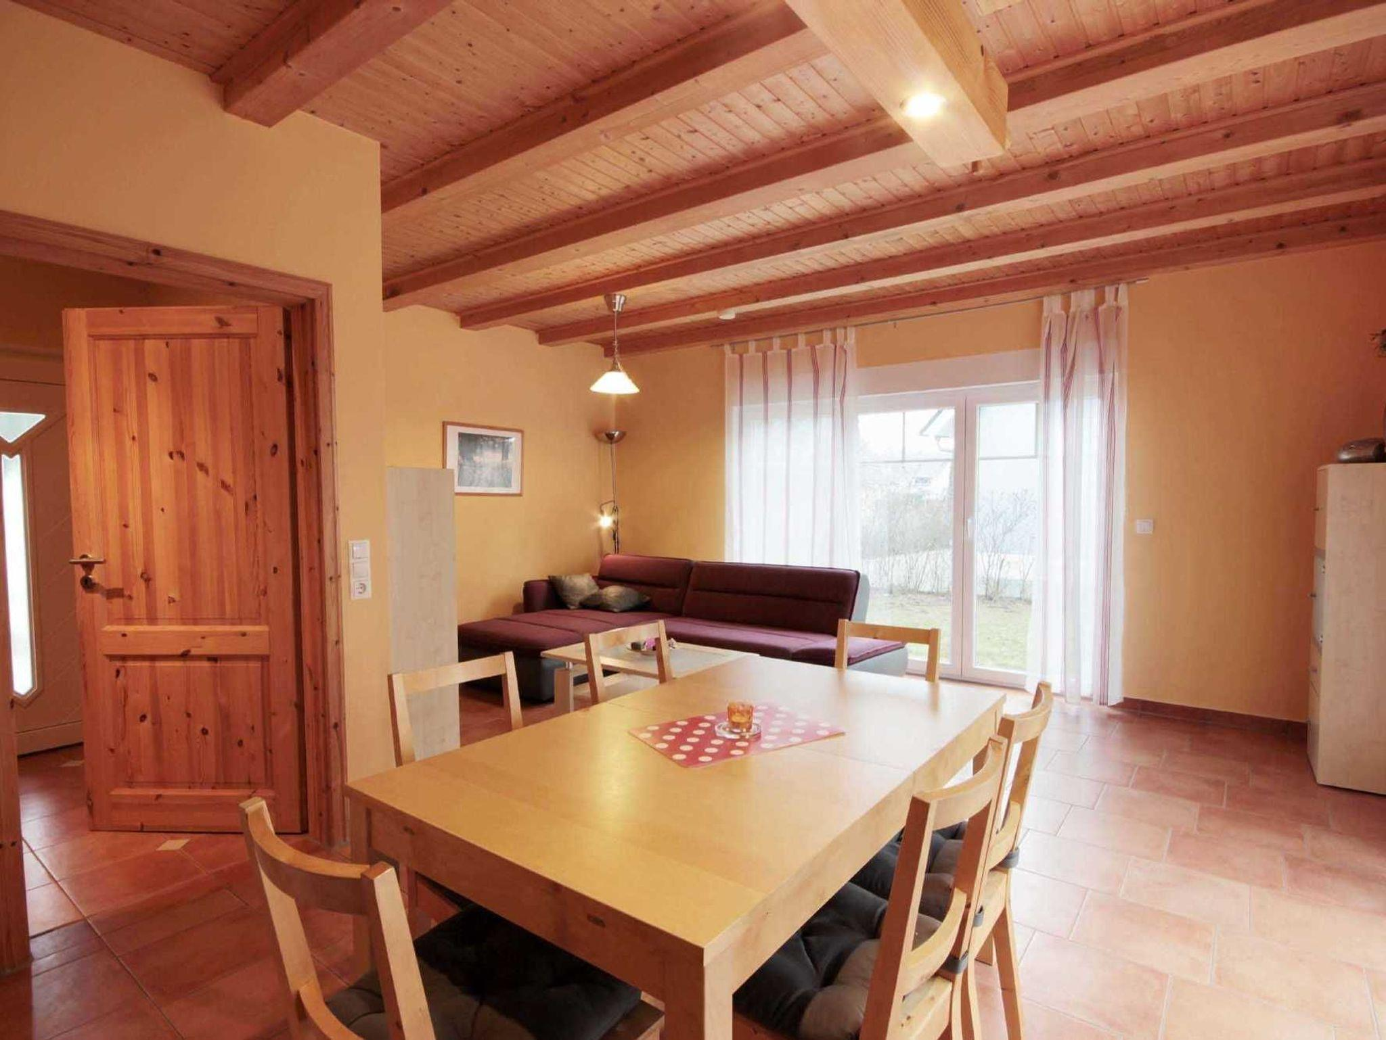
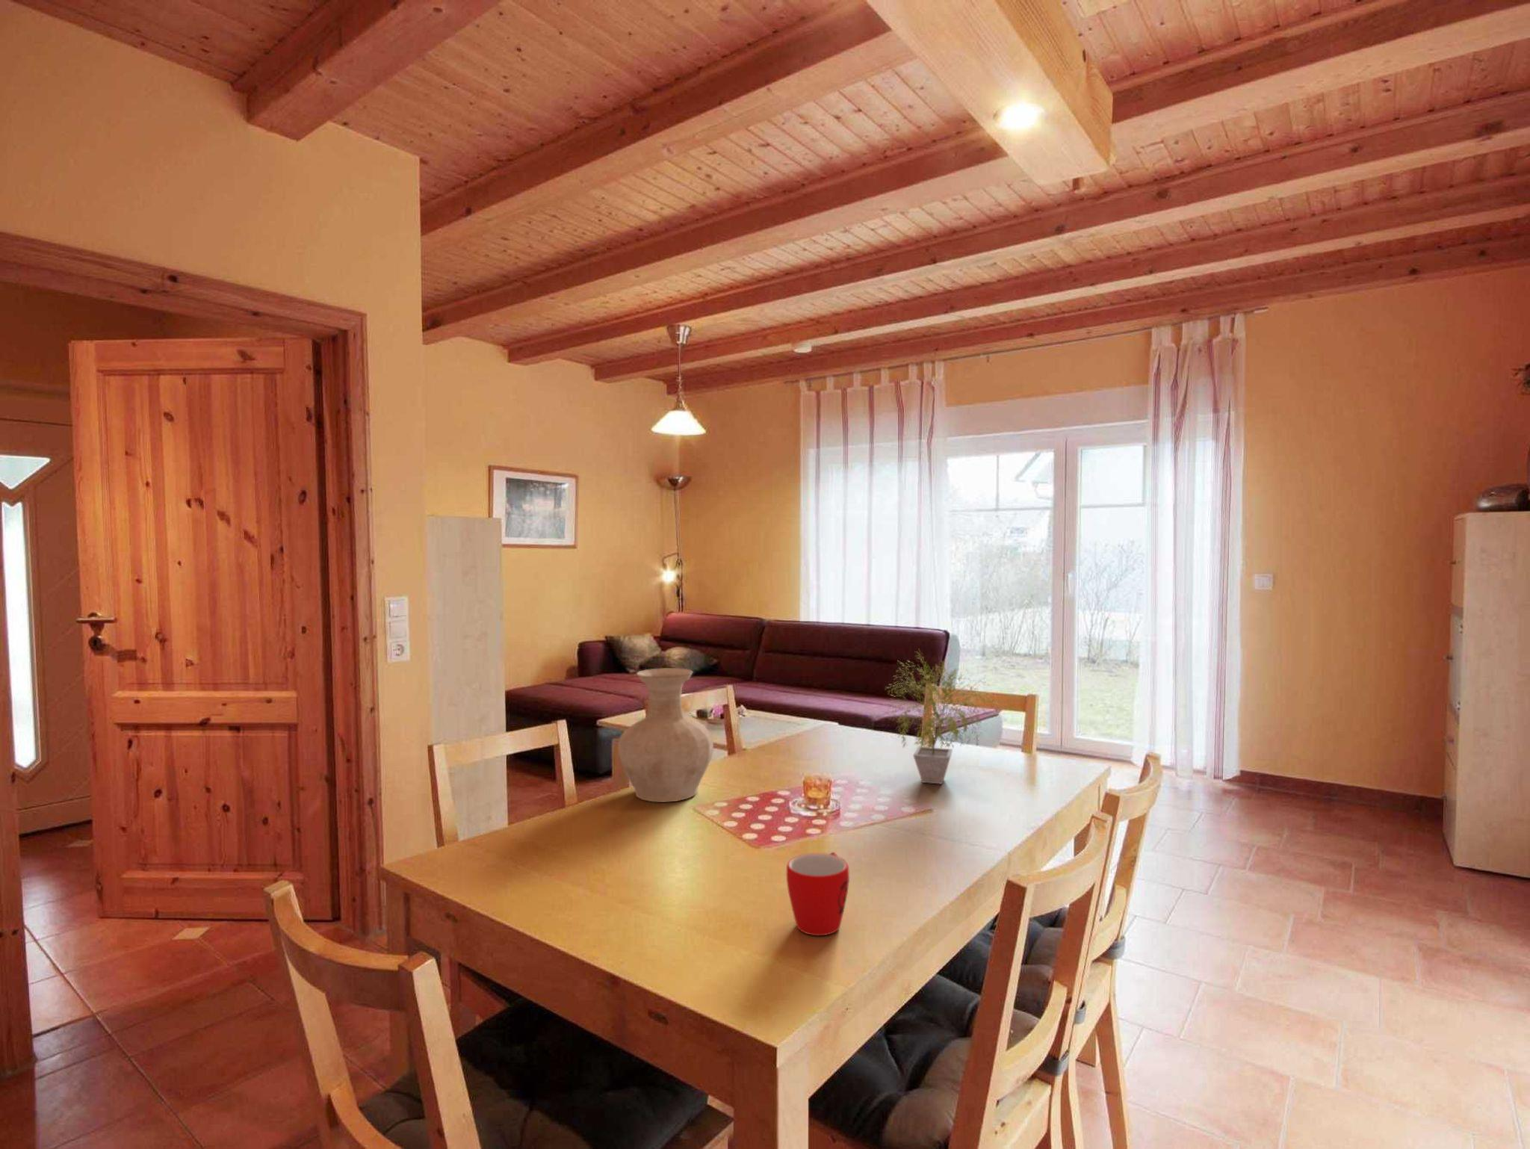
+ vase (666, 733)
+ mug (822, 891)
+ potted plant (940, 716)
